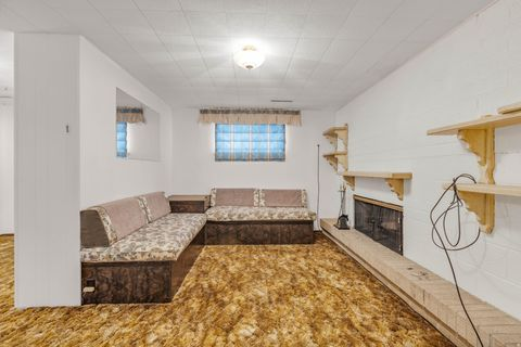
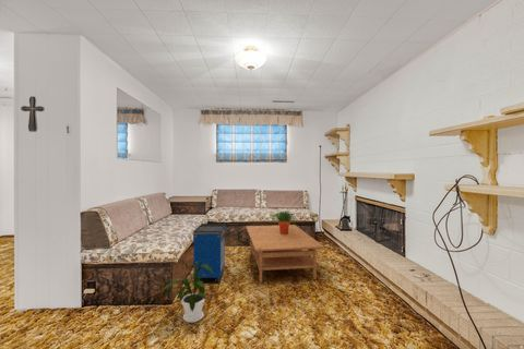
+ cabinet (210, 252)
+ coffee table (278, 249)
+ potted plant (284, 221)
+ decorative cross (33, 113)
+ house plant (190, 288)
